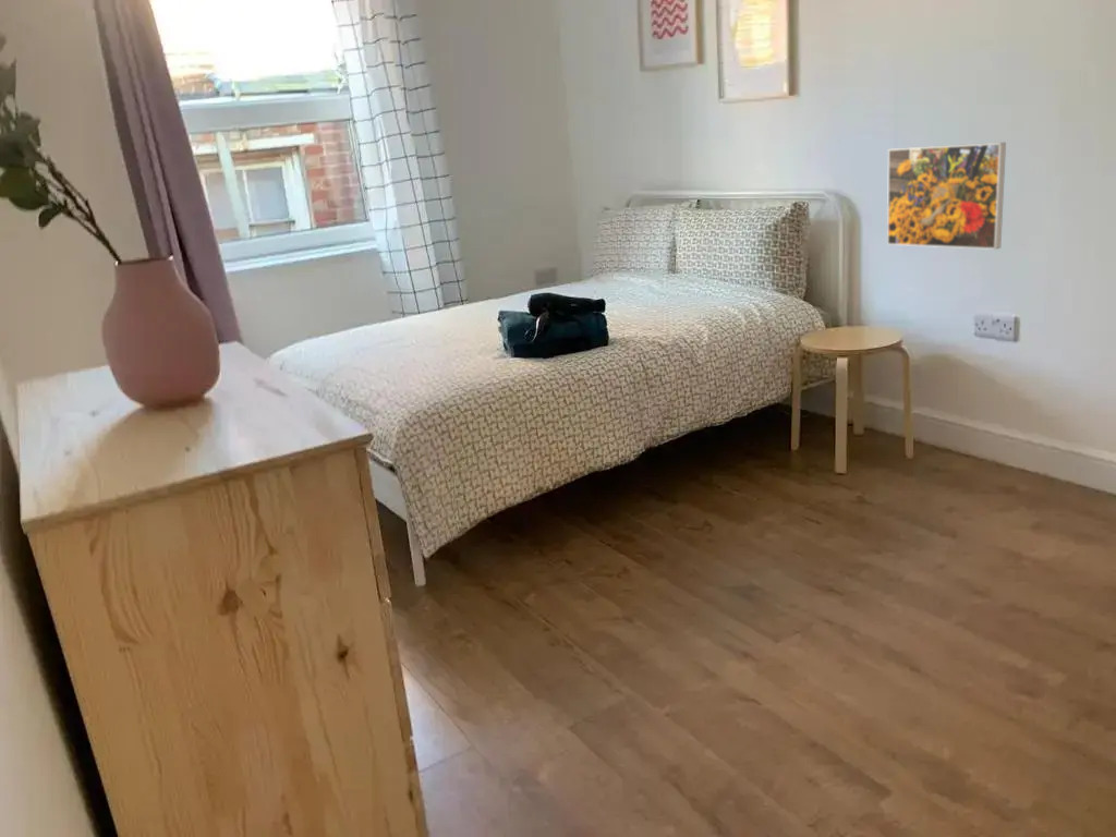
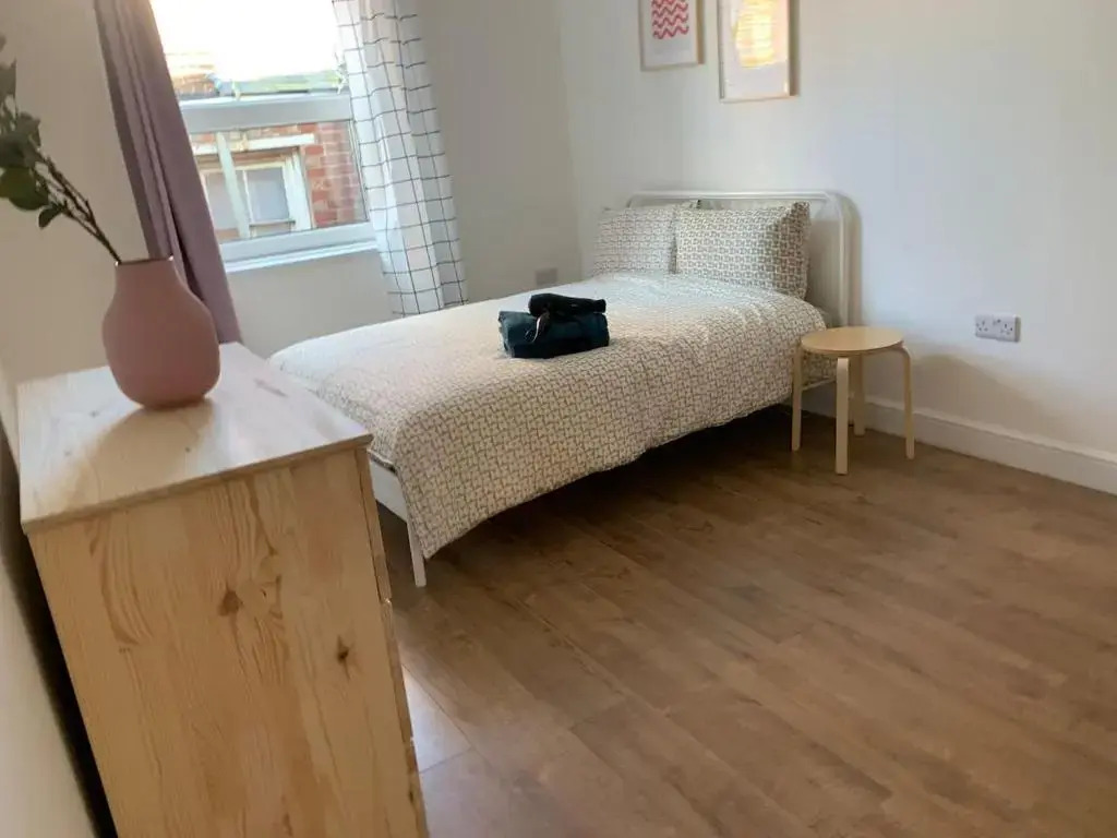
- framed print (942, 196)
